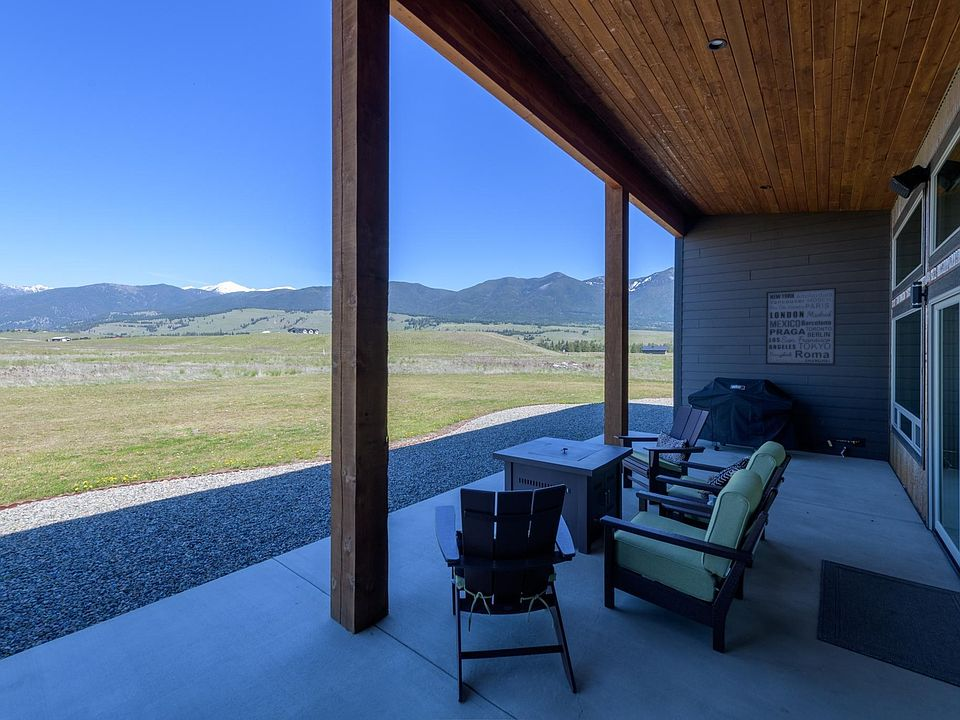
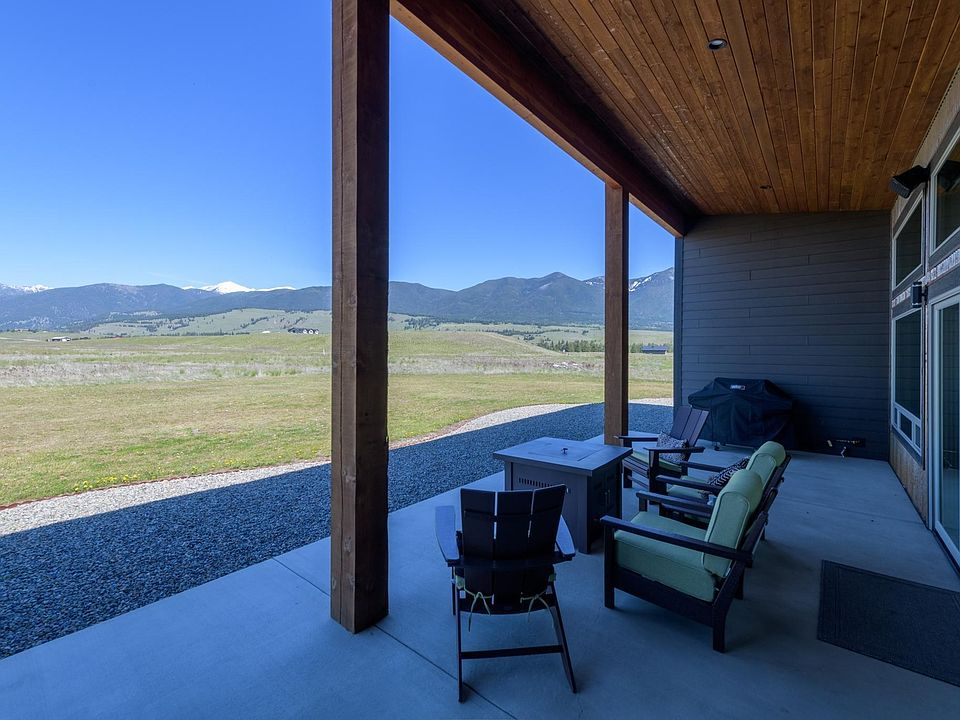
- wall art (799, 327)
